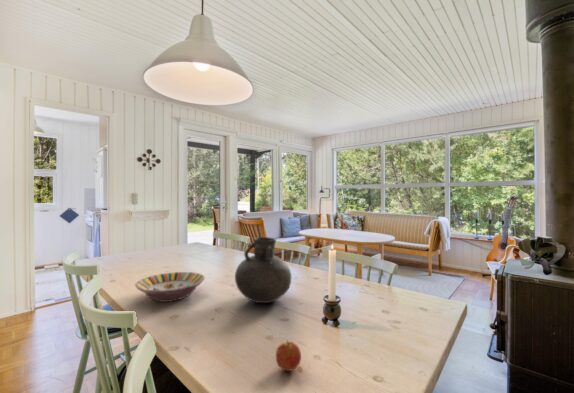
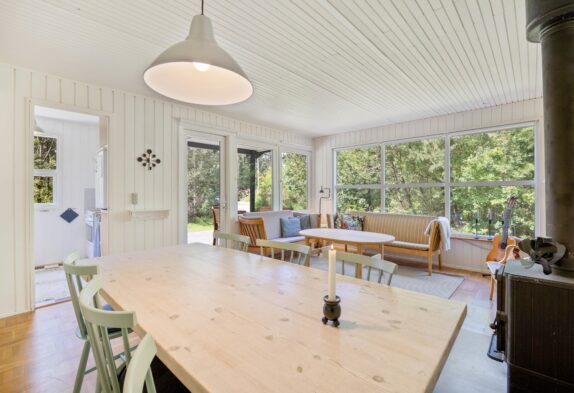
- vase (263, 268)
- fruit (288, 354)
- serving bowl (171, 288)
